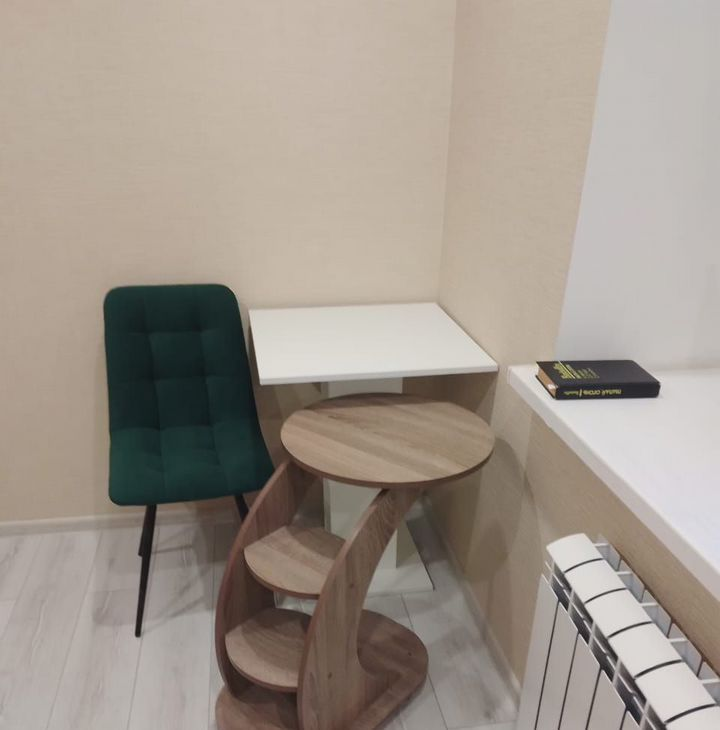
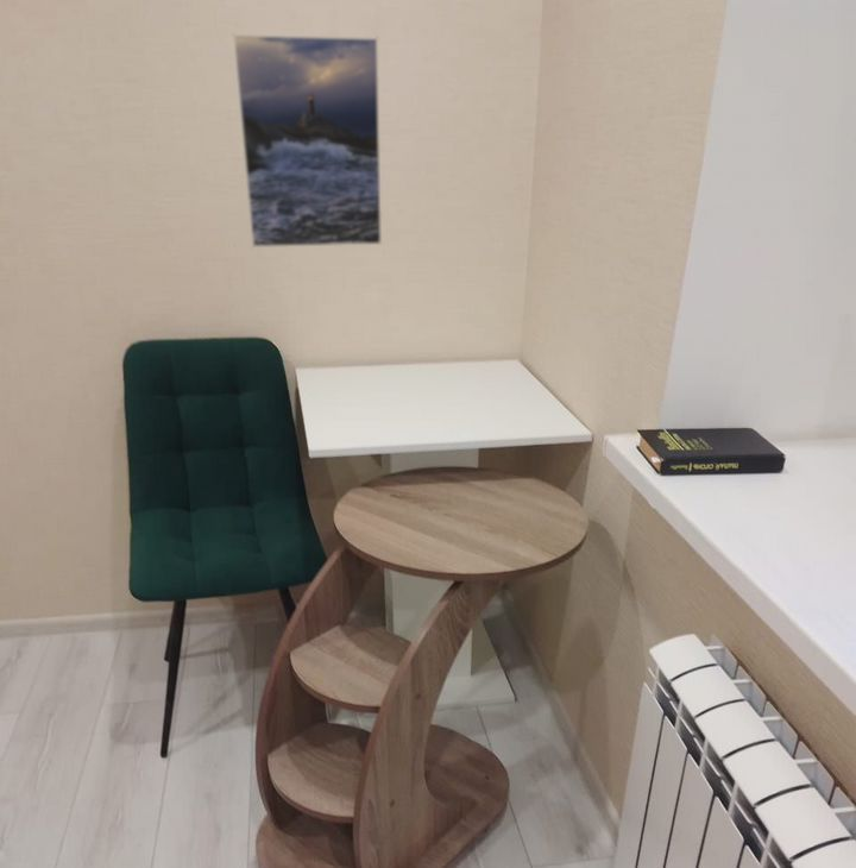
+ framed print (311, 146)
